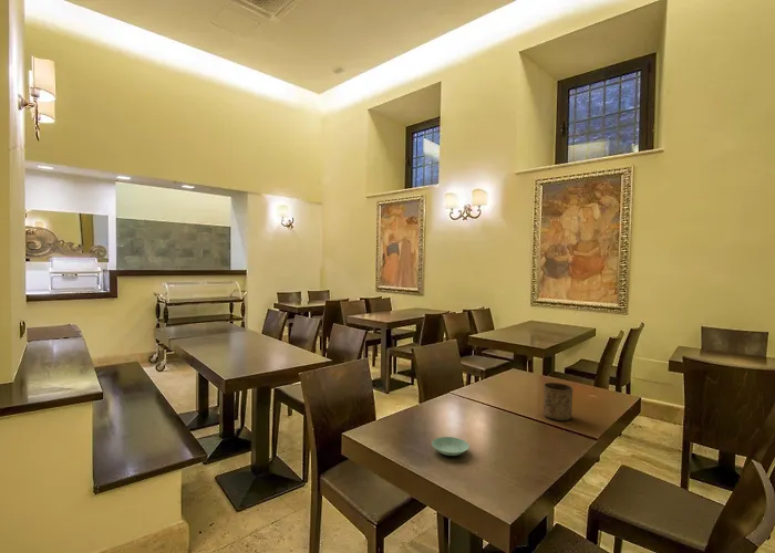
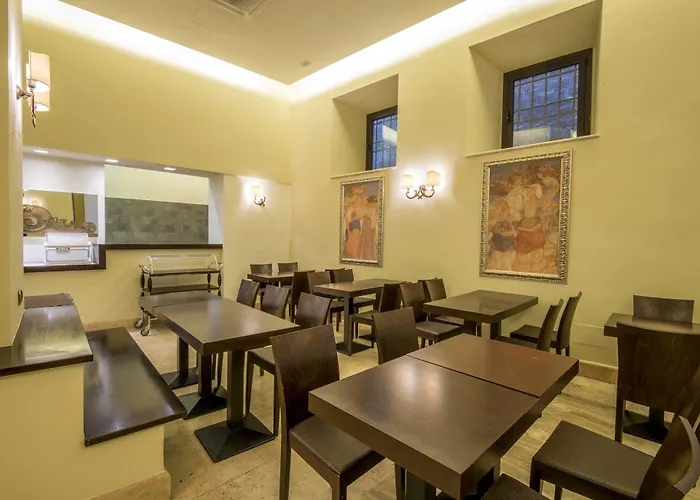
- saucer (450, 447)
- cup (557, 400)
